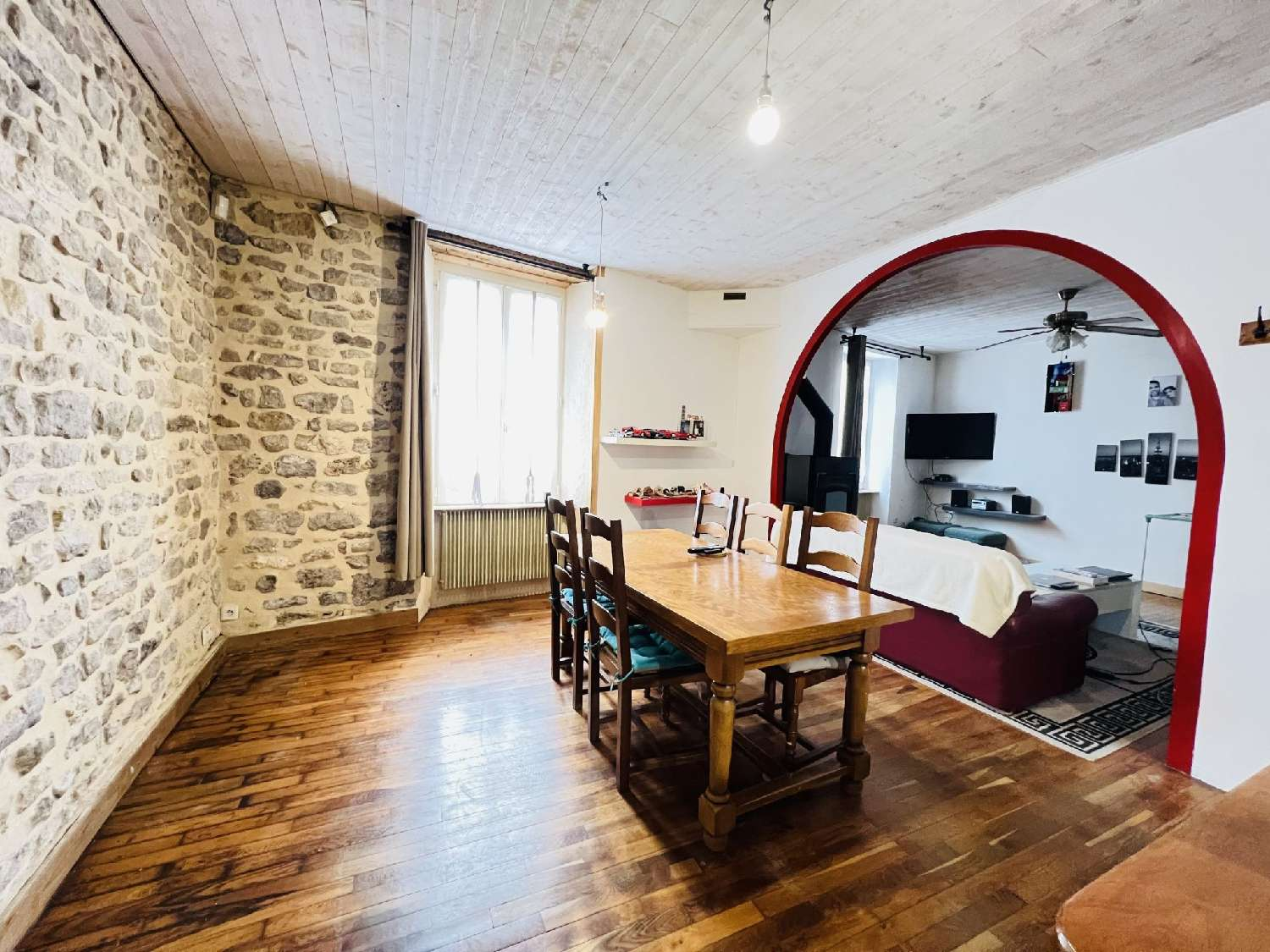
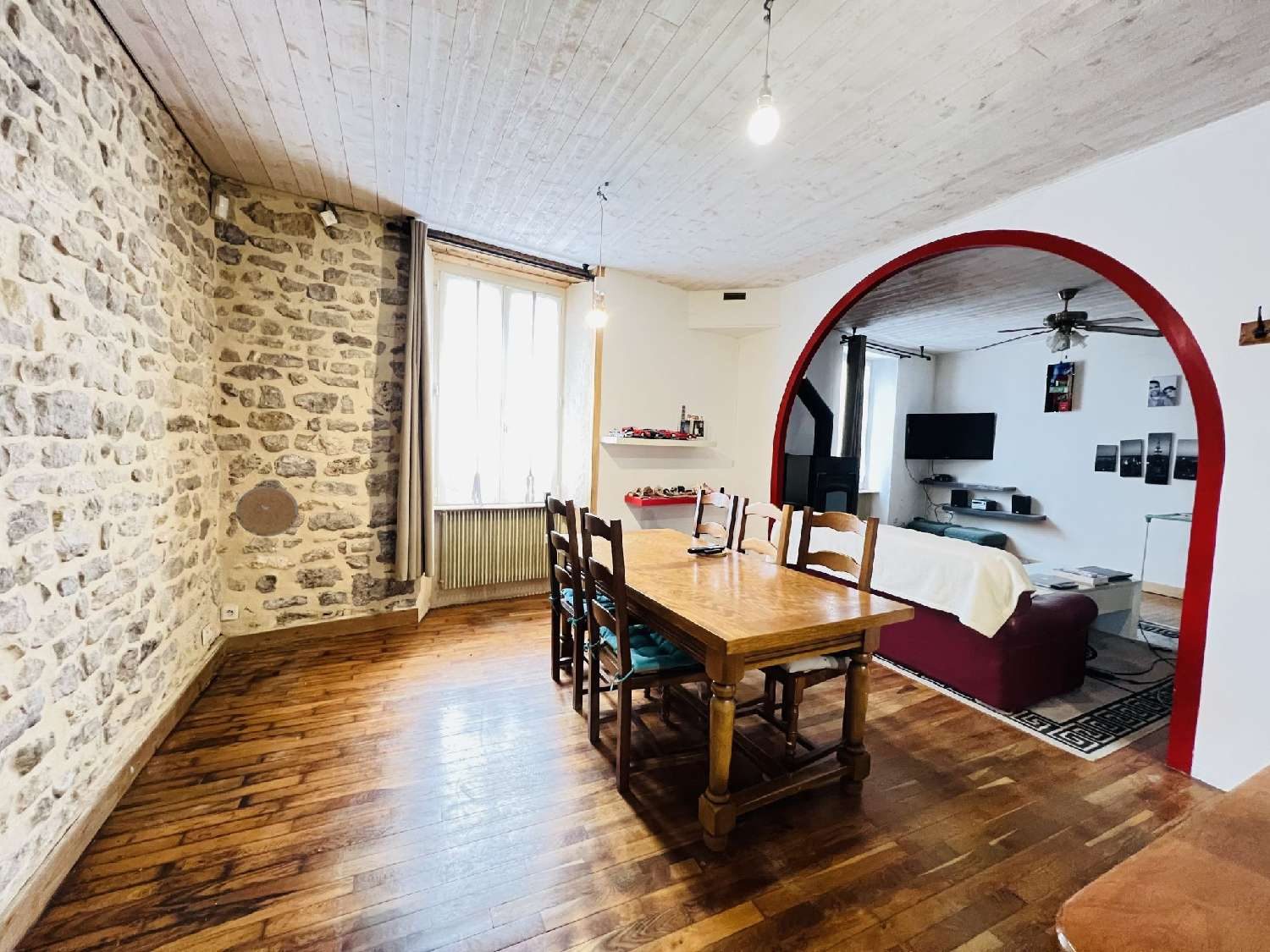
+ decorative plate (268, 511)
